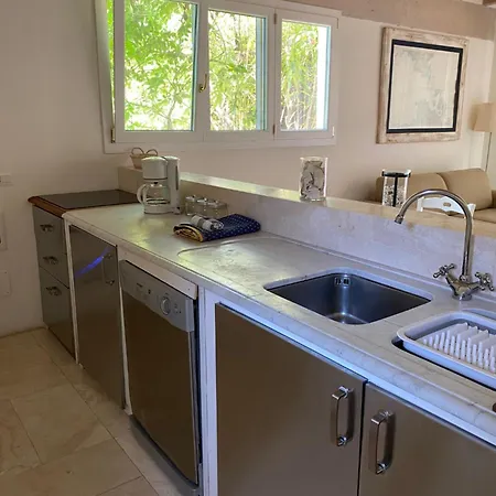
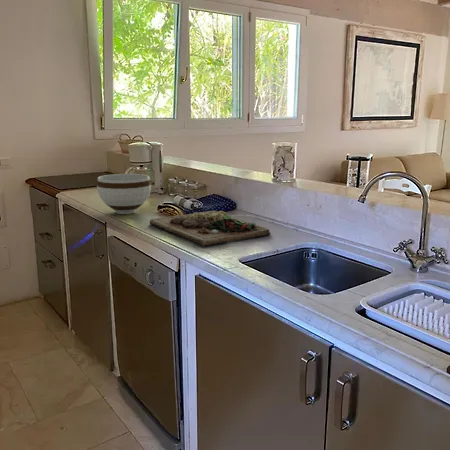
+ bowl (124, 194)
+ cutting board (207, 220)
